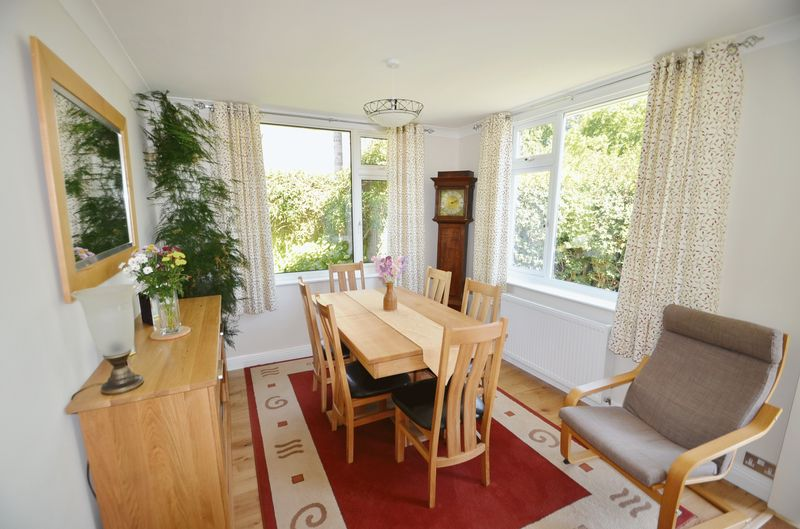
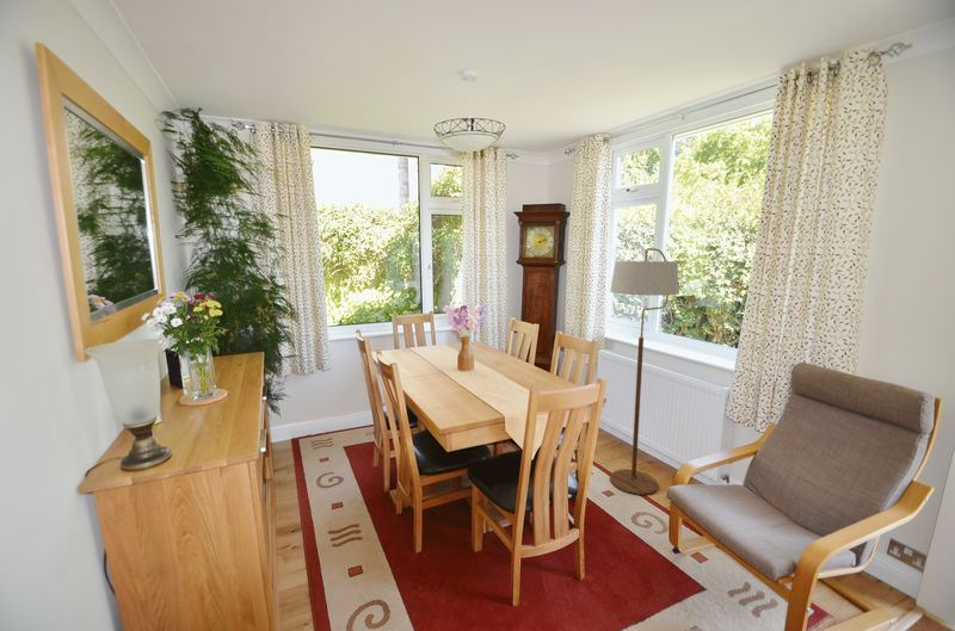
+ floor lamp (641, 369)
